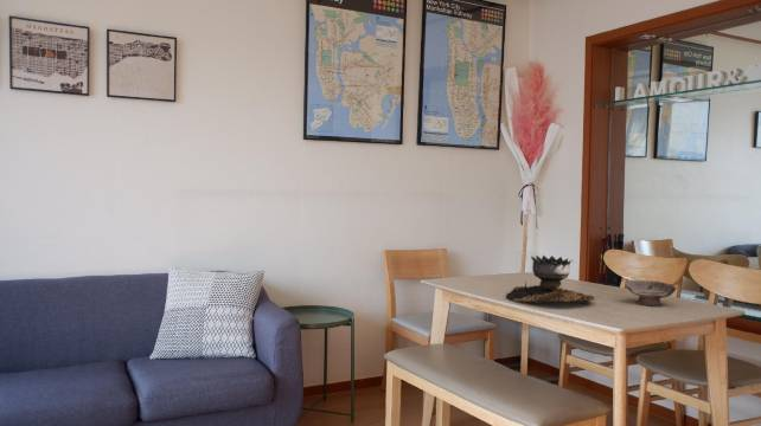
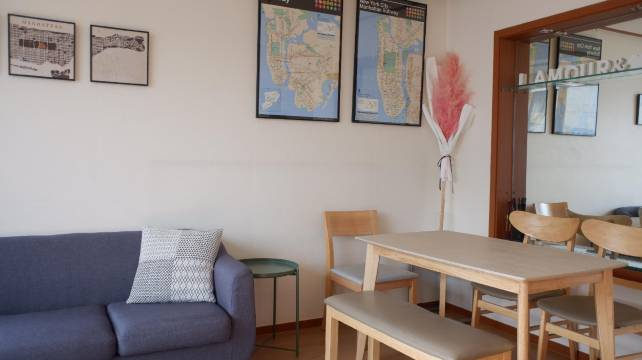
- ceramic bowl (652, 292)
- brazier (550, 278)
